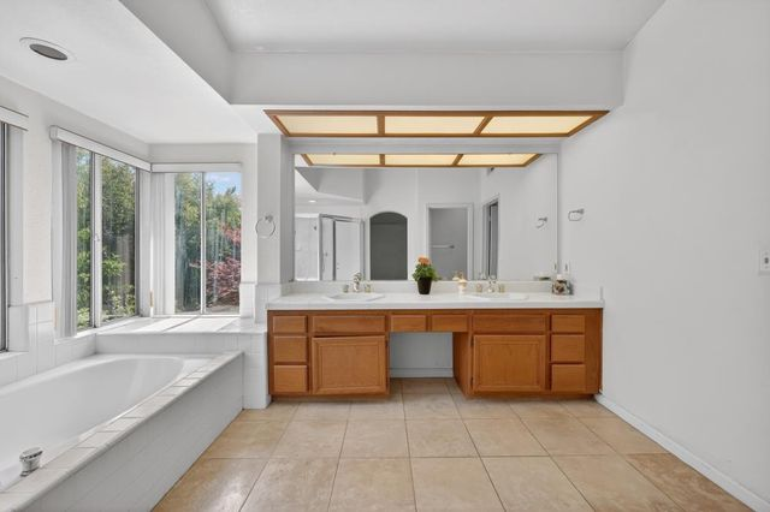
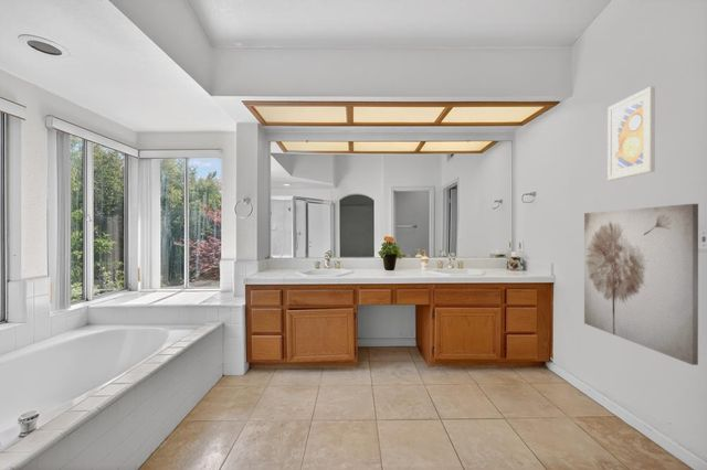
+ wall art (630, 275)
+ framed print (629, 137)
